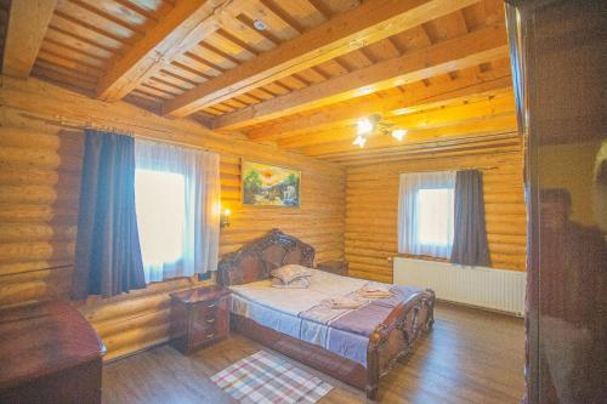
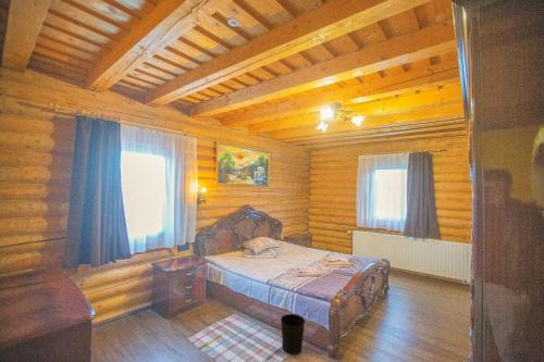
+ wastebasket (292, 334)
